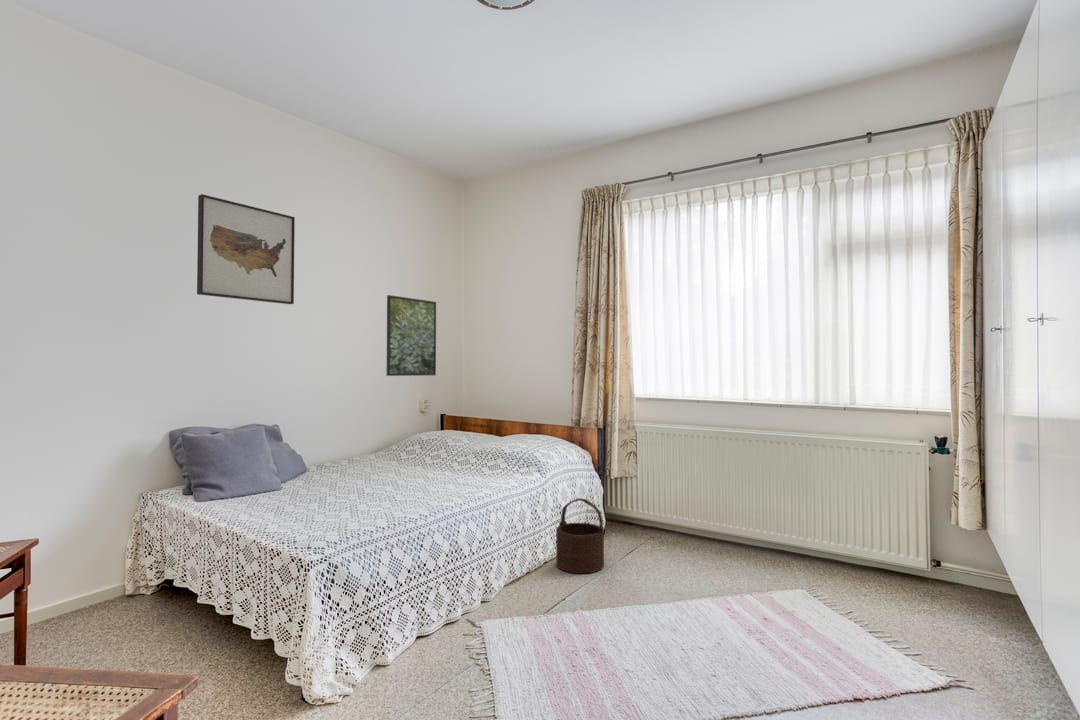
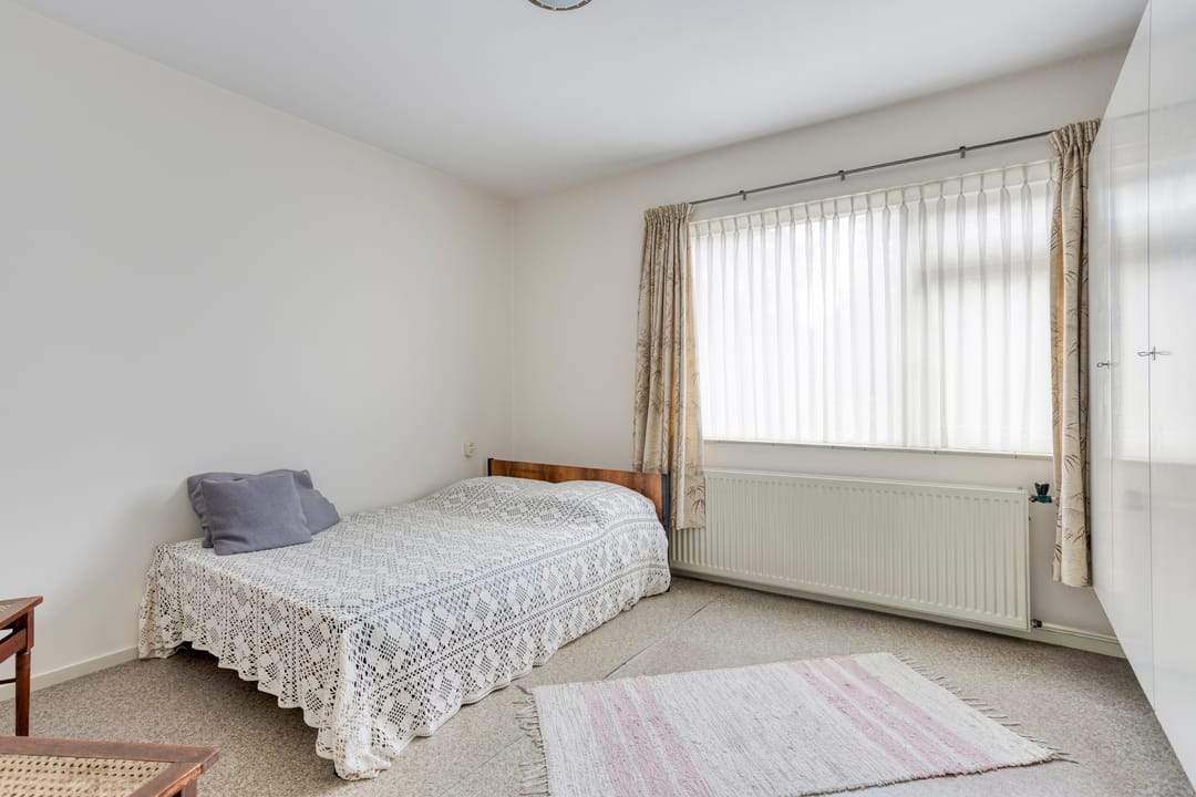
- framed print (412, 337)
- wall art (249, 253)
- wooden bucket (580, 532)
